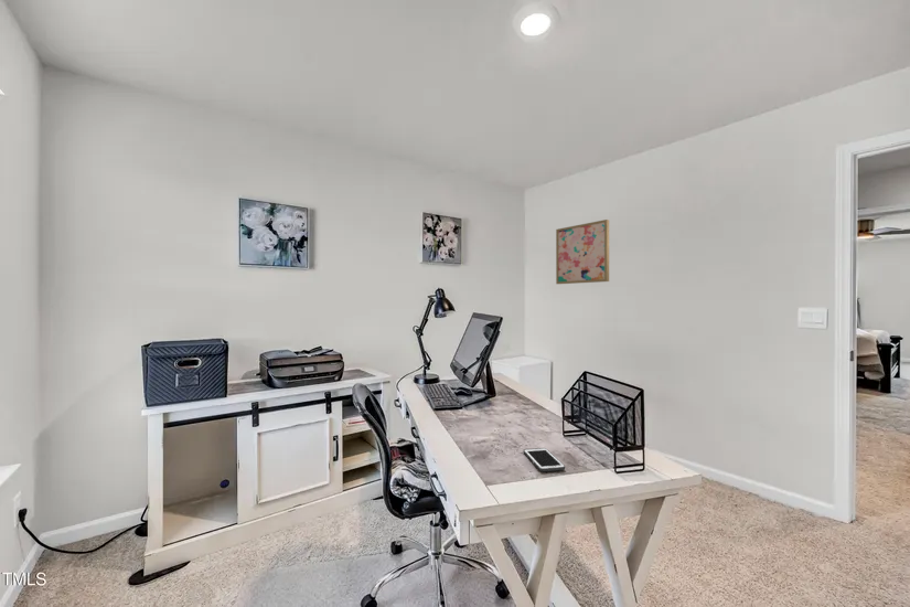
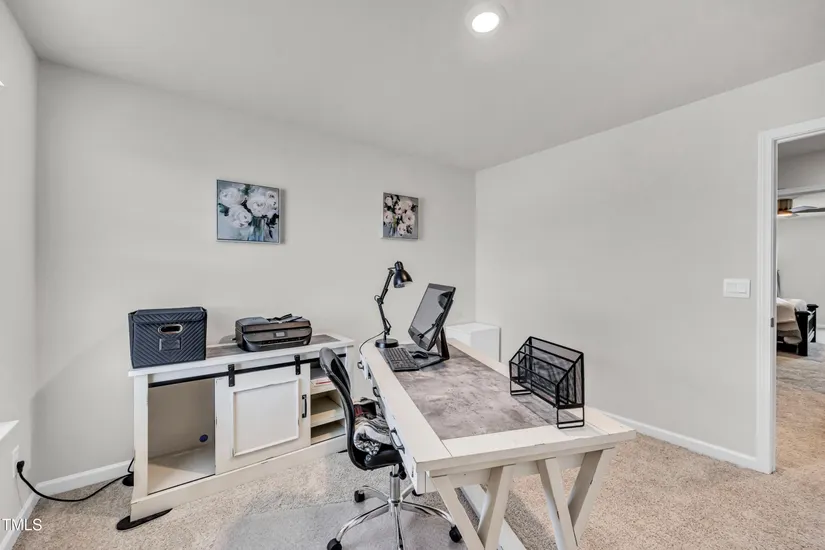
- cell phone (543, 459)
- wall art (580, 254)
